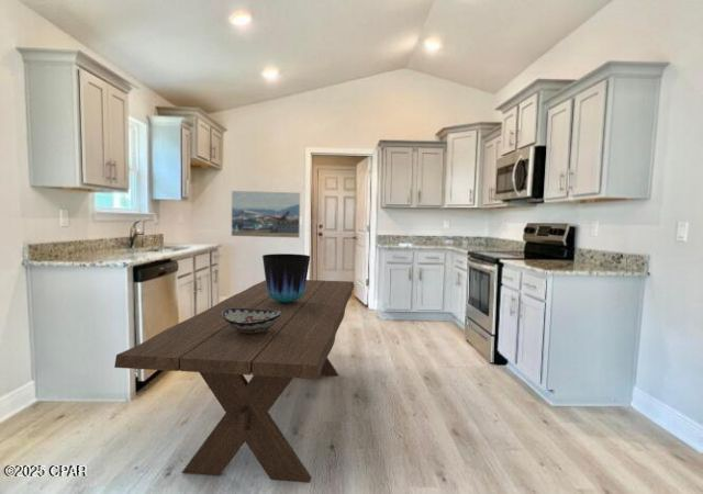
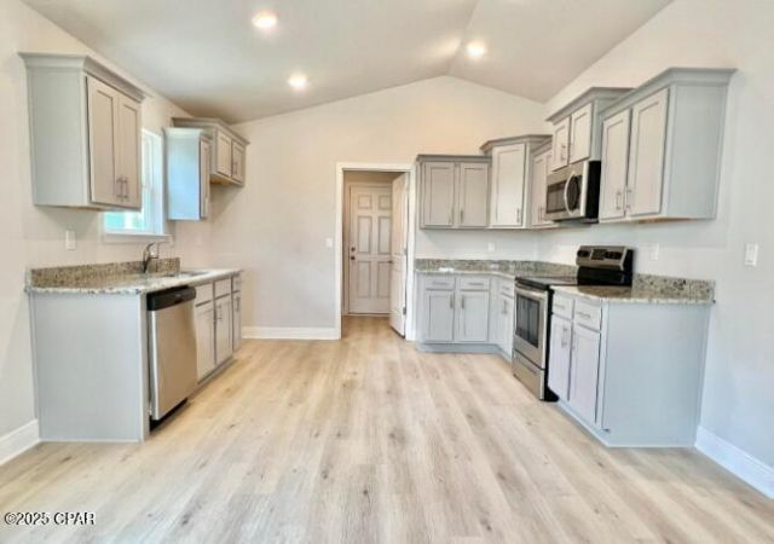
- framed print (266, 214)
- decorative bowl (252, 321)
- vase (286, 279)
- dining table (281, 357)
